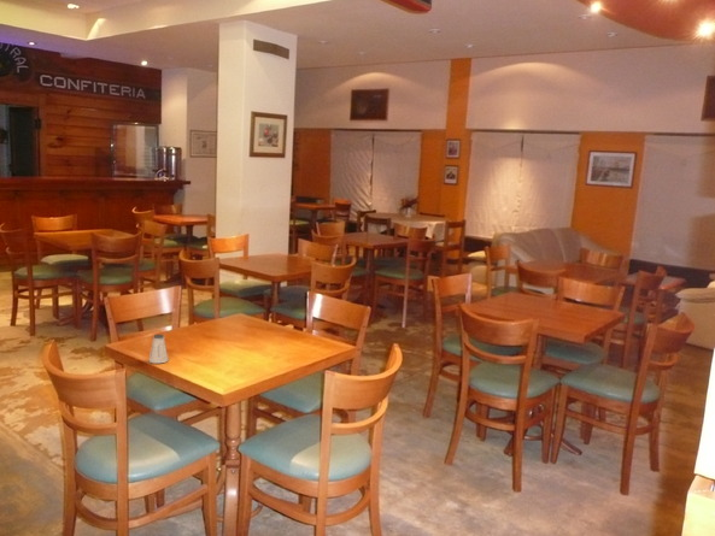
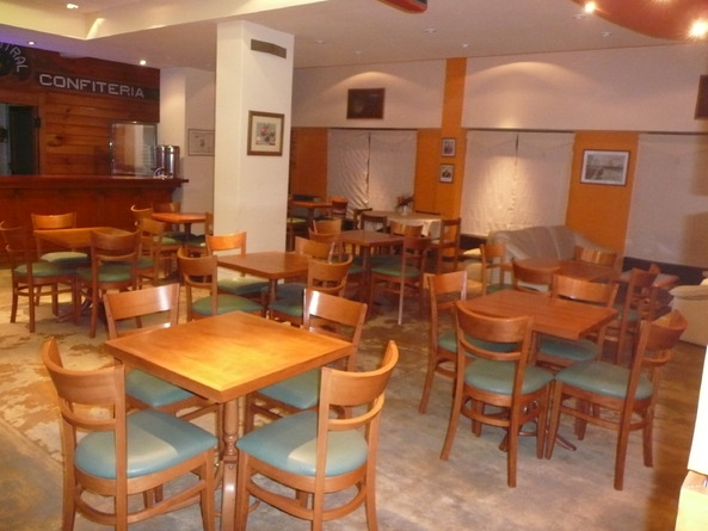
- saltshaker (158, 347)
